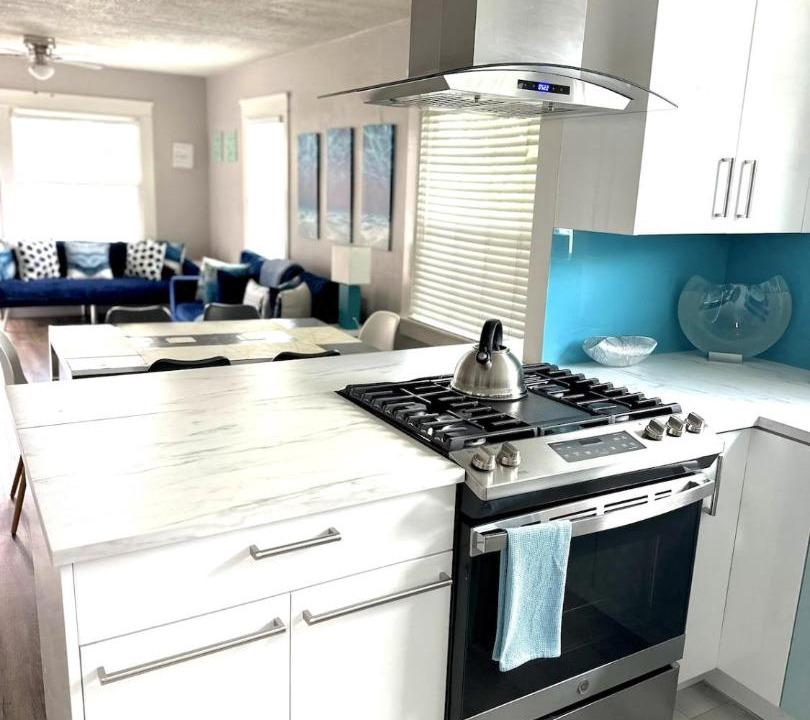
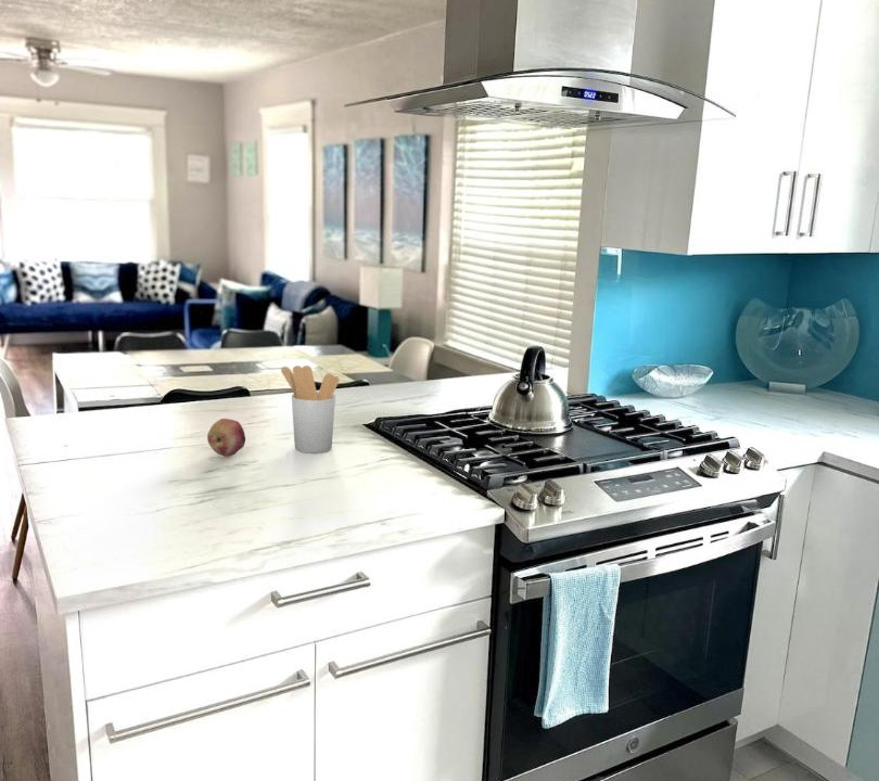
+ fruit (227, 437)
+ utensil holder (307, 406)
